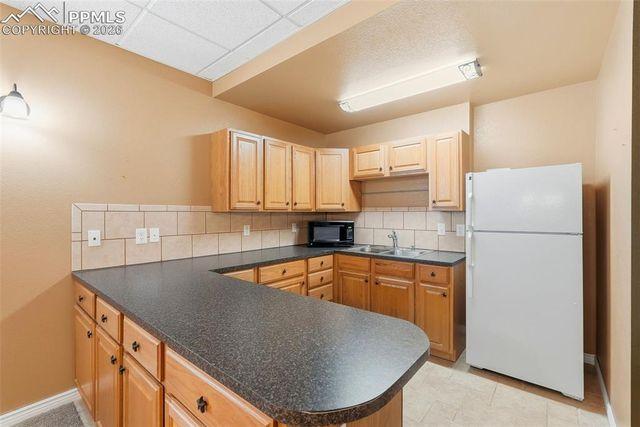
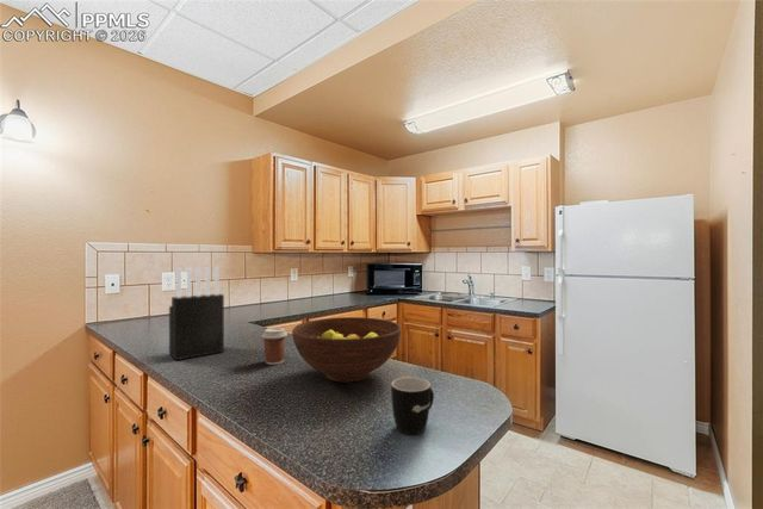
+ fruit bowl (347, 350)
+ mug (415, 403)
+ knife block (196, 309)
+ coffee cup (274, 344)
